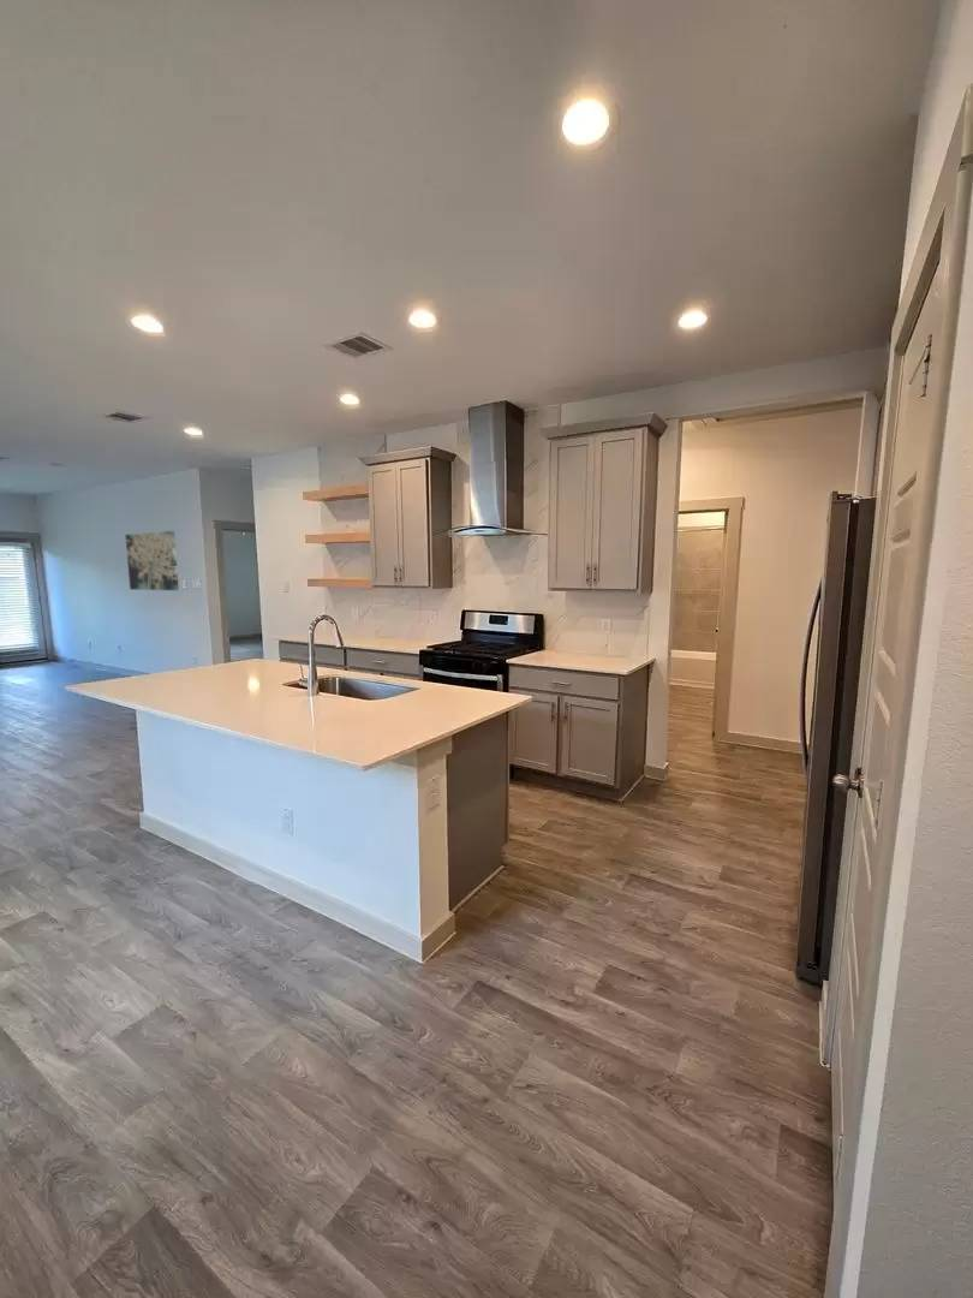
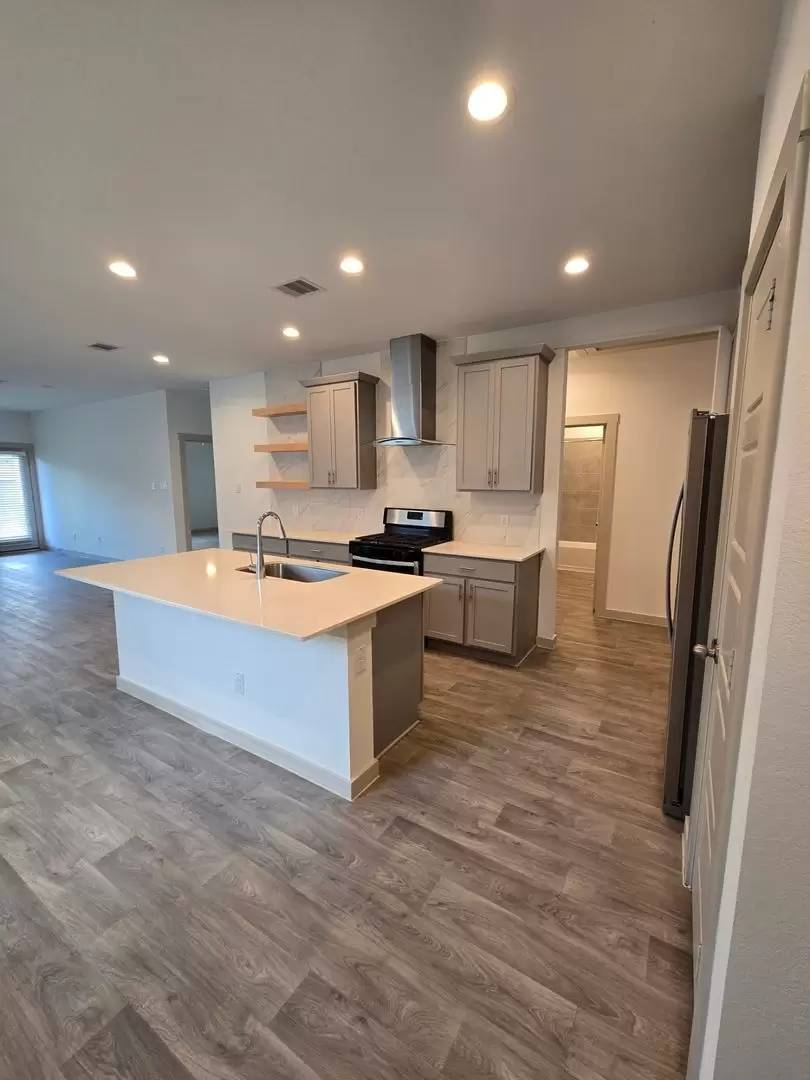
- wall art (150, 561)
